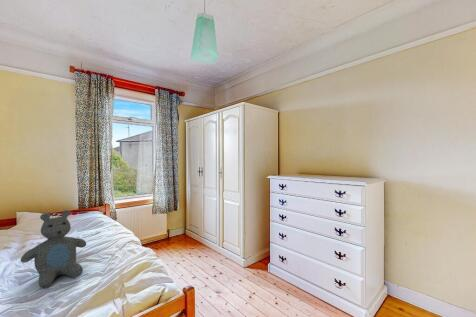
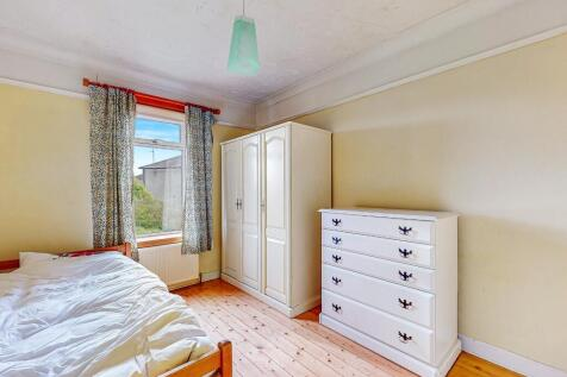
- teddy bear (58, 244)
